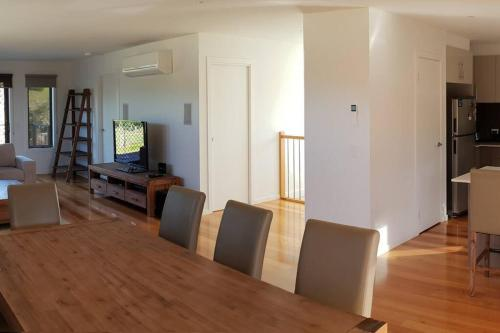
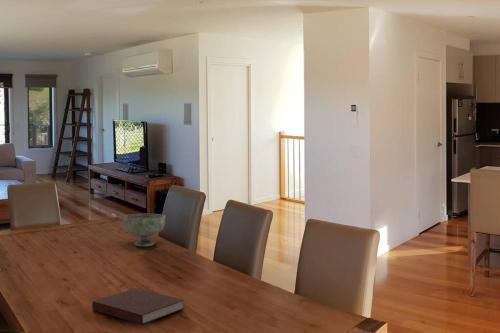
+ bowl (145, 229)
+ notebook (138, 305)
